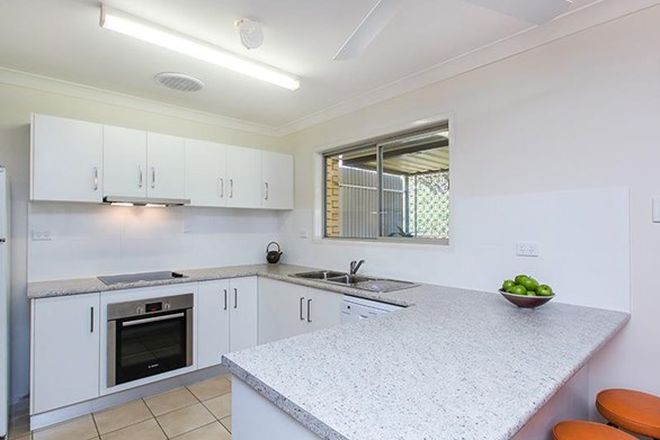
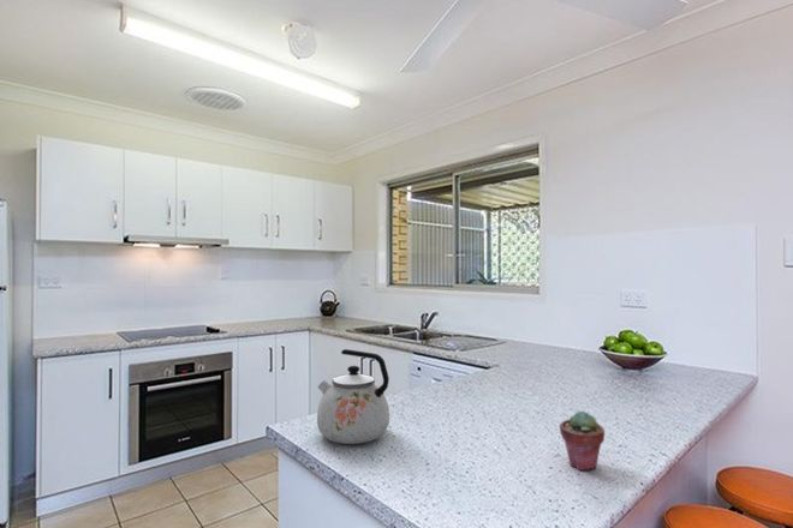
+ kettle (352, 392)
+ potted succulent (582, 437)
